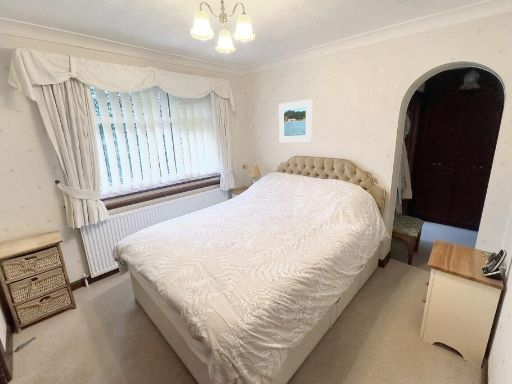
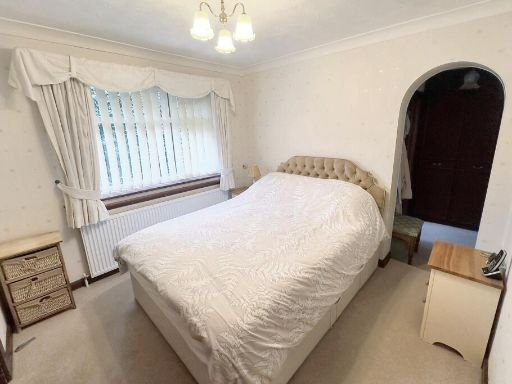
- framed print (294, 122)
